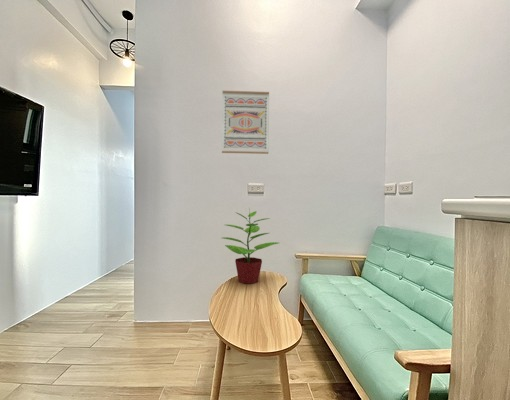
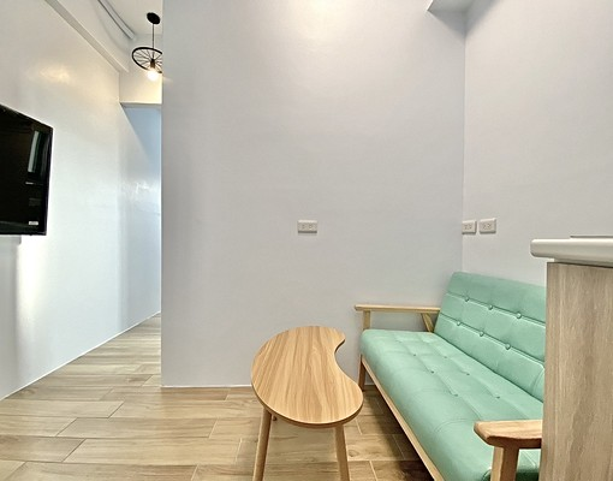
- wall art (245, 122)
- potted plant (248, 244)
